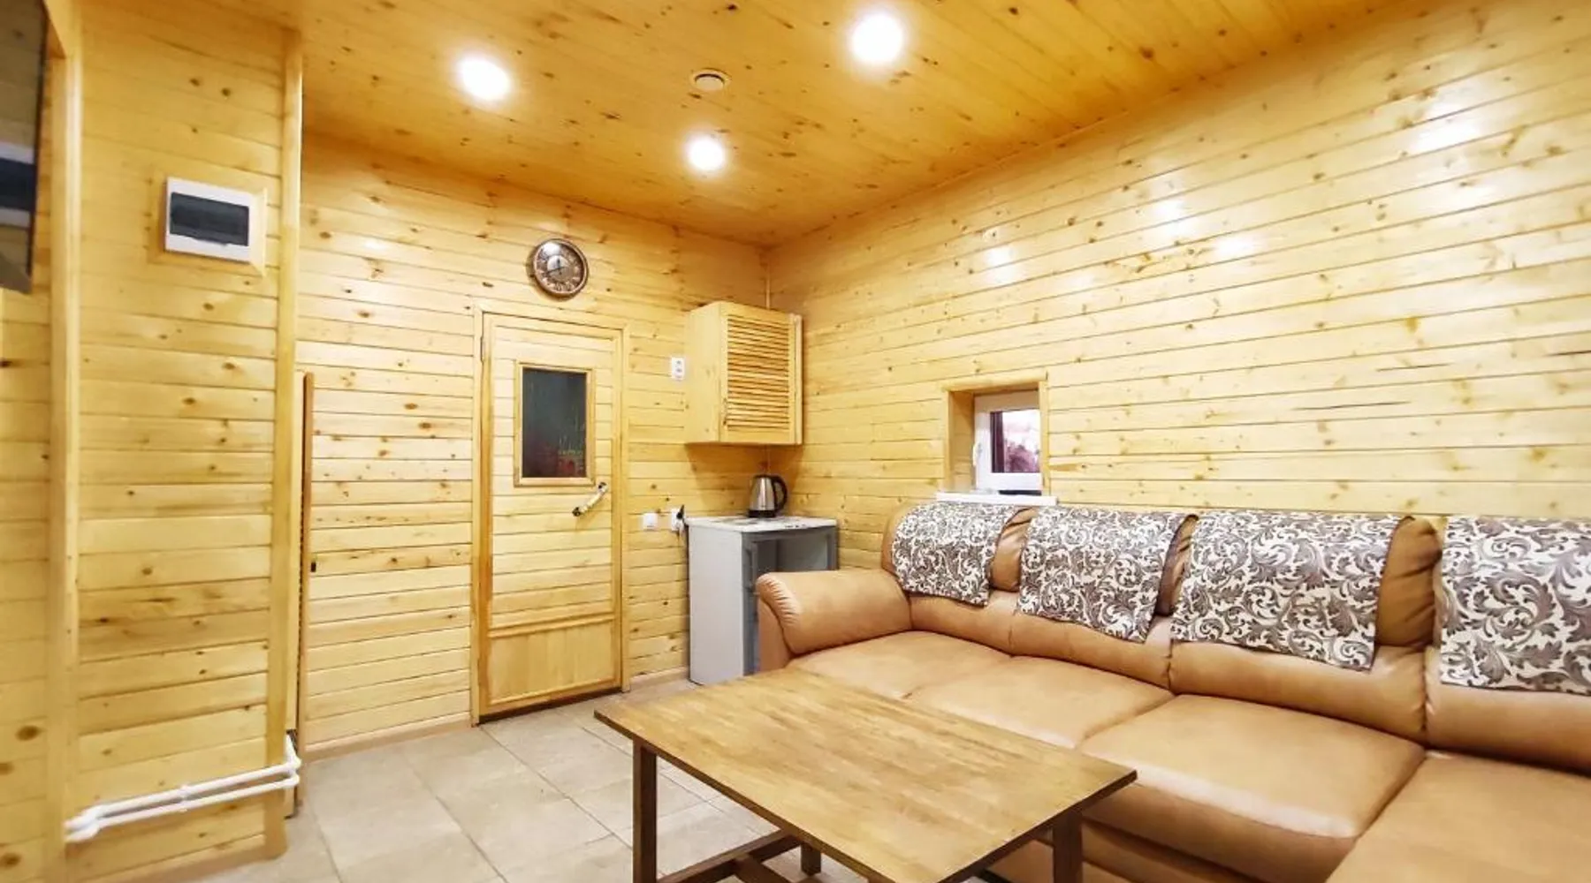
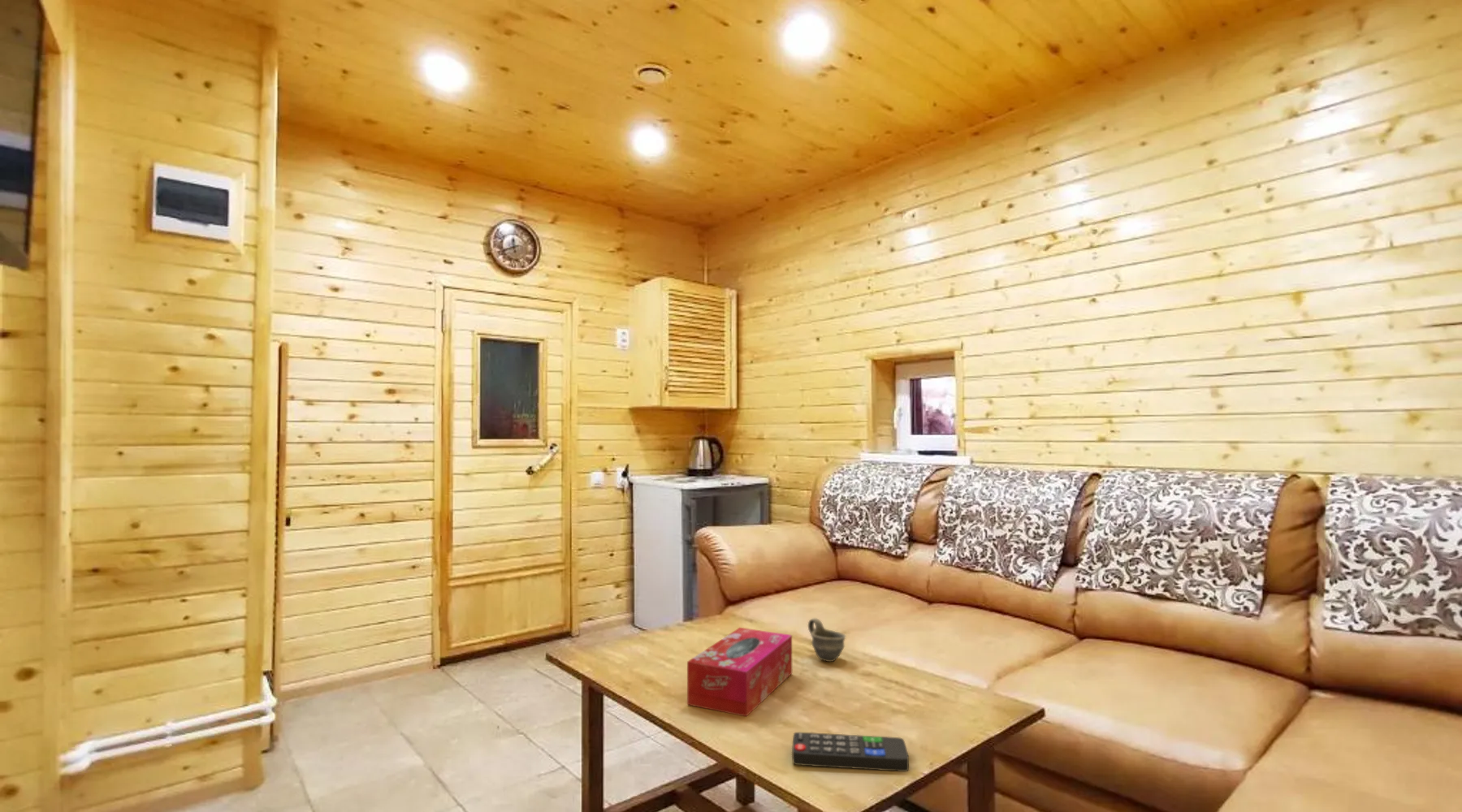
+ remote control (849, 749)
+ tissue box (742, 667)
+ cup (827, 640)
